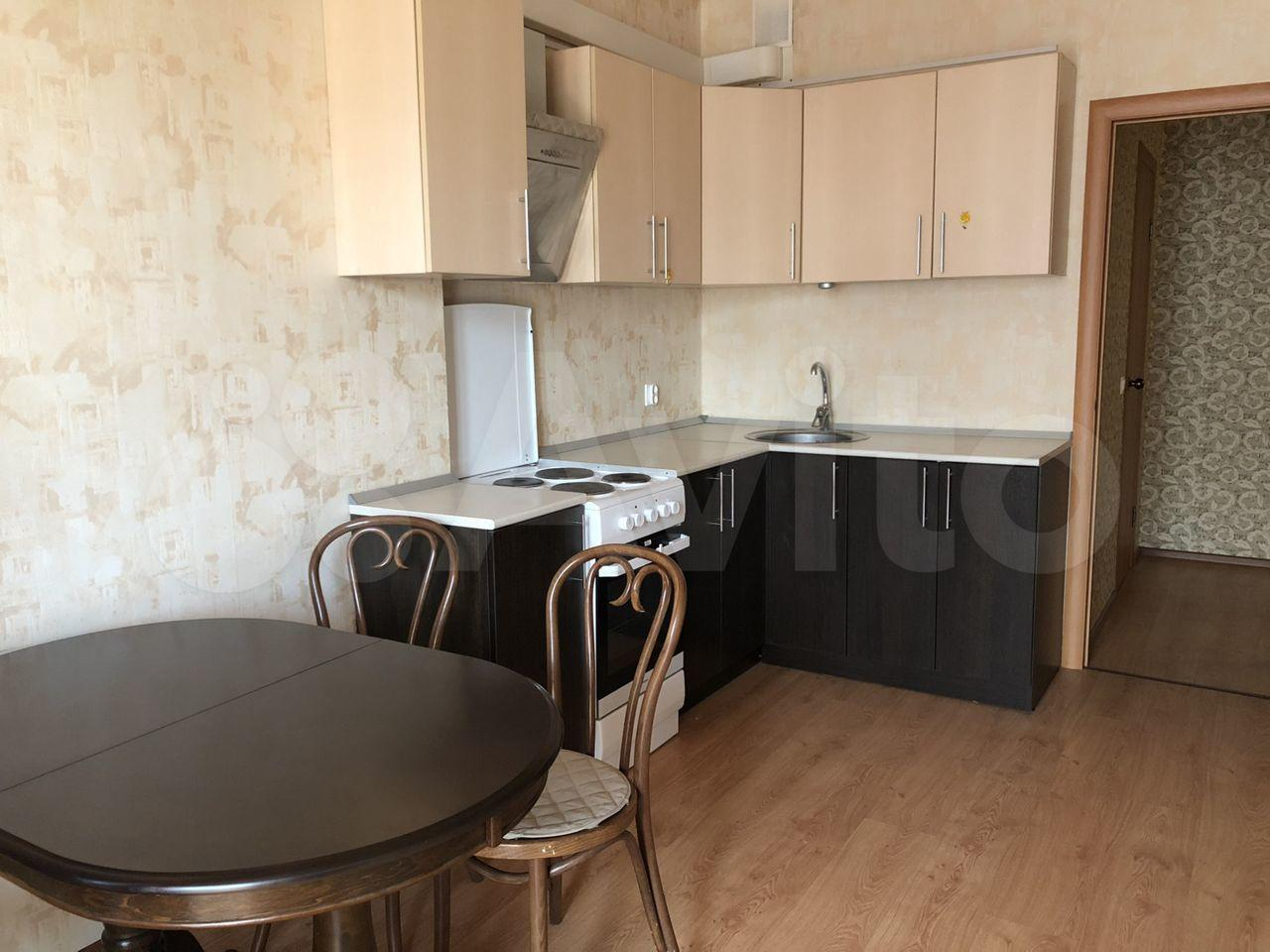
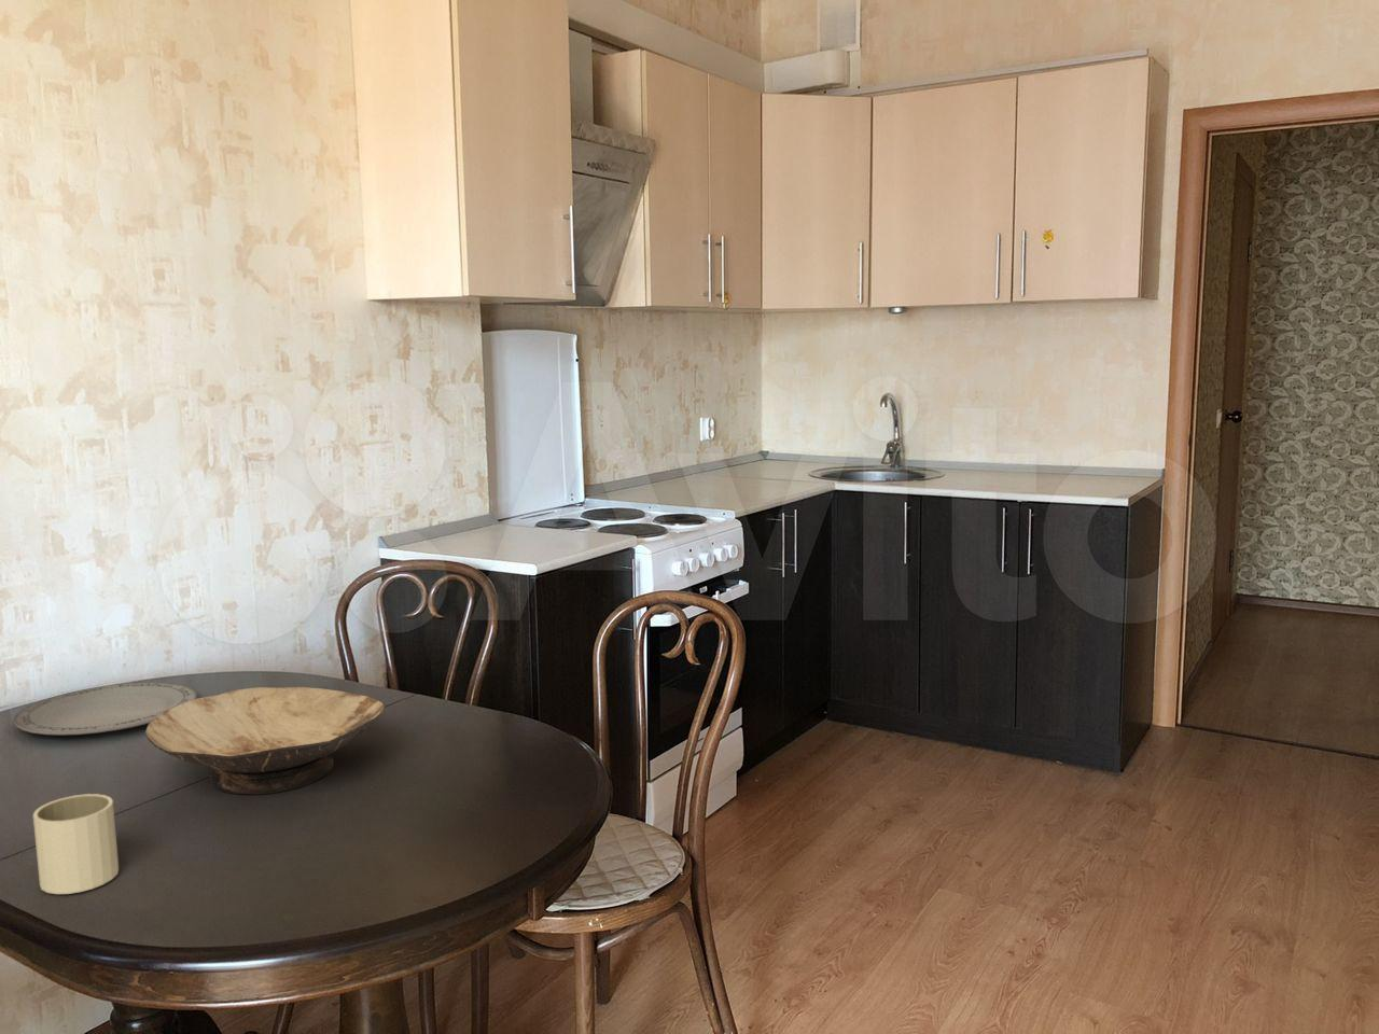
+ mug (71, 838)
+ plate (109, 710)
+ bowl (270, 742)
